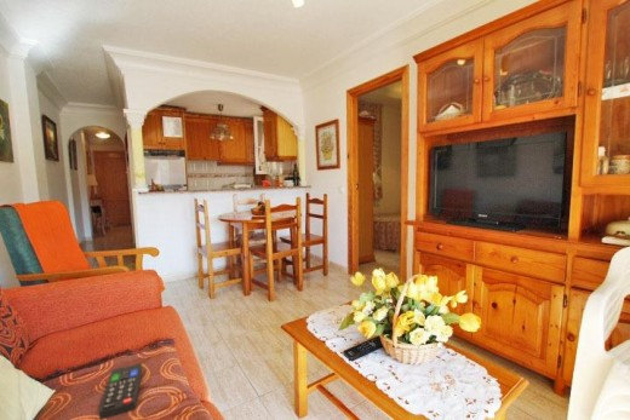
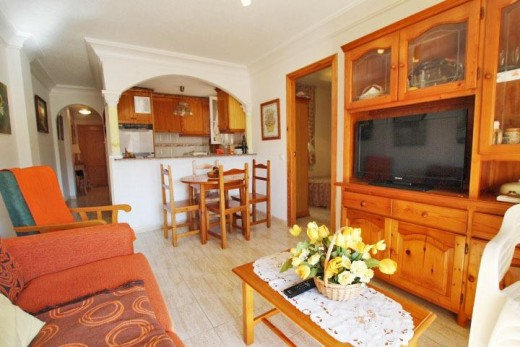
- remote control (122, 387)
